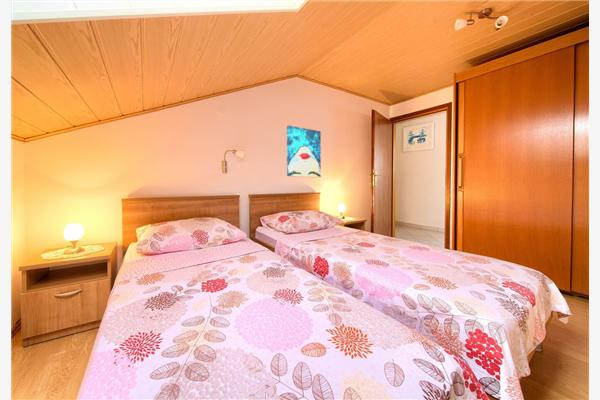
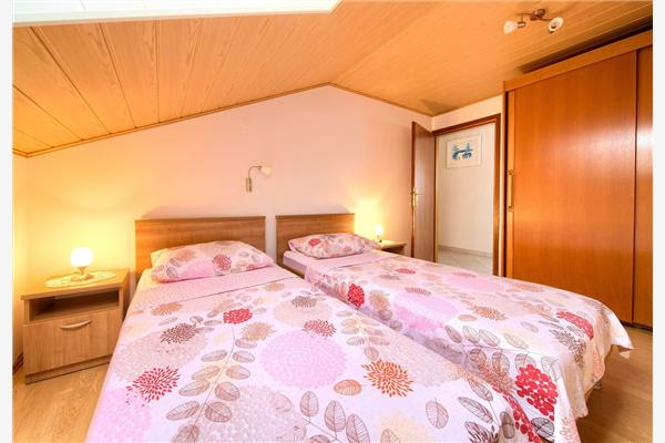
- wall art (304, 152)
